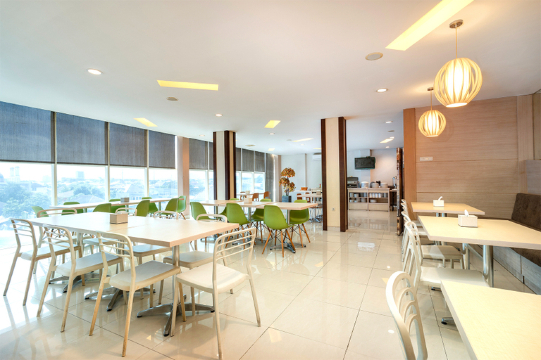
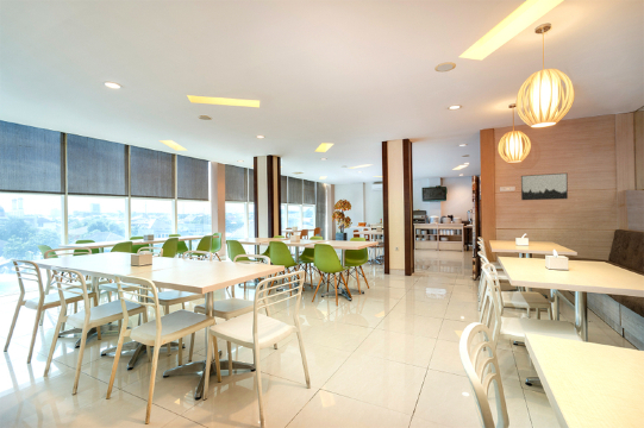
+ wall art (543, 187)
